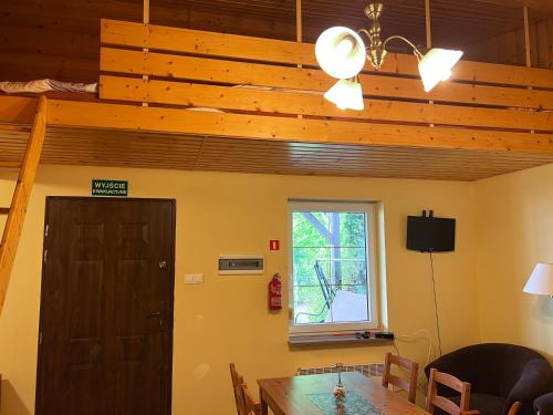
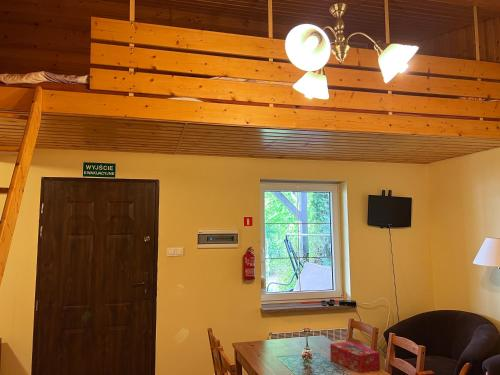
+ tissue box (354, 356)
